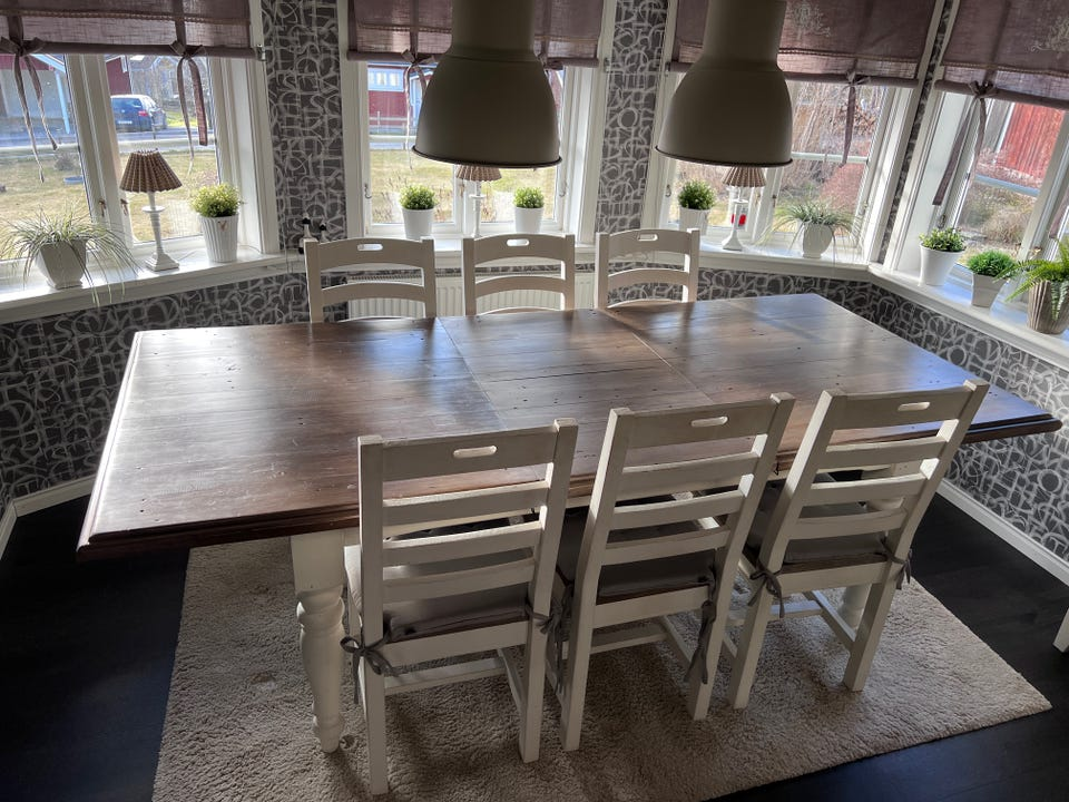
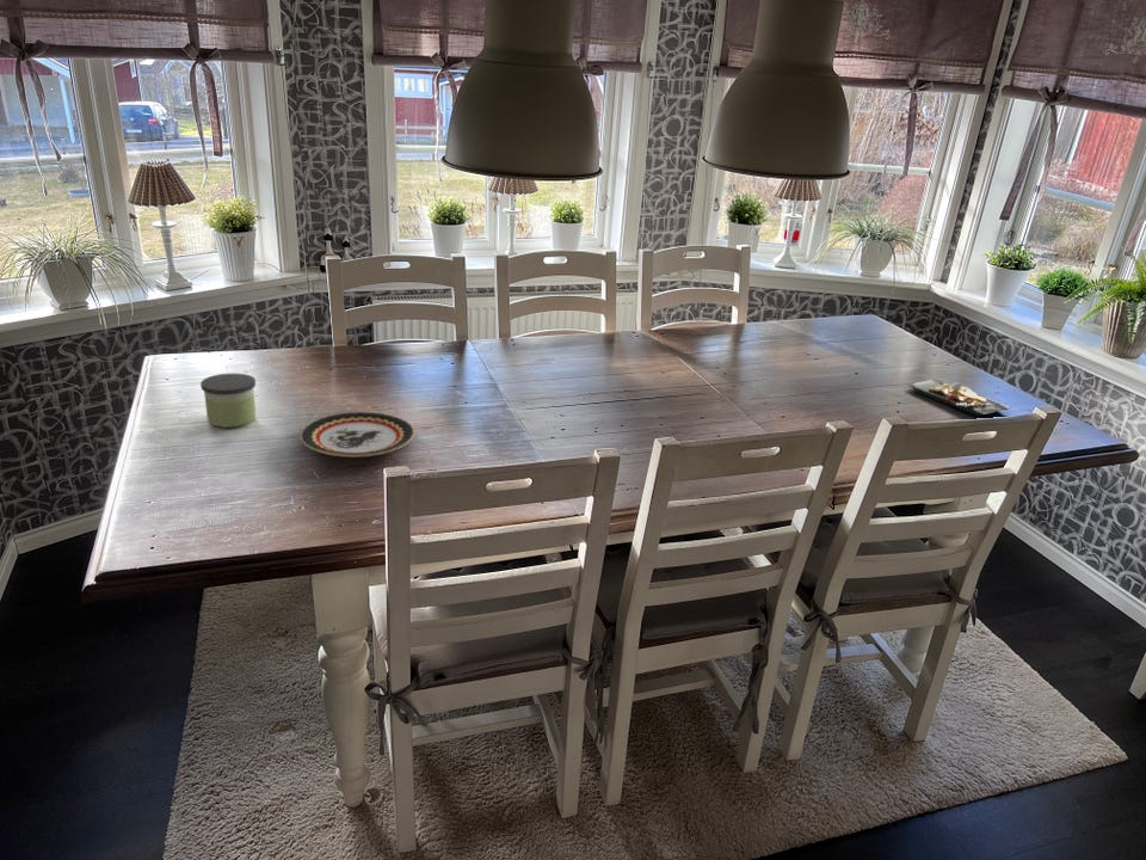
+ plate (358, 436)
+ plate (957, 393)
+ candle (229, 400)
